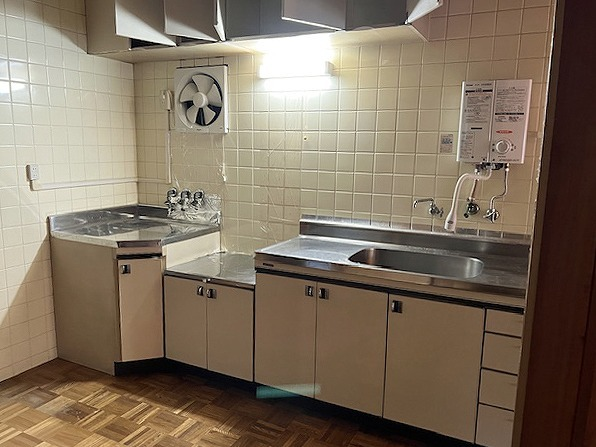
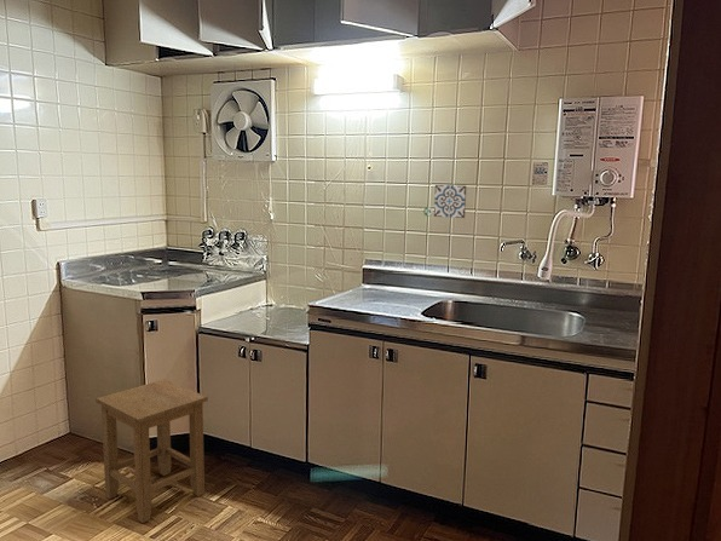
+ decorative tile (444, 201)
+ stool (154, 449)
